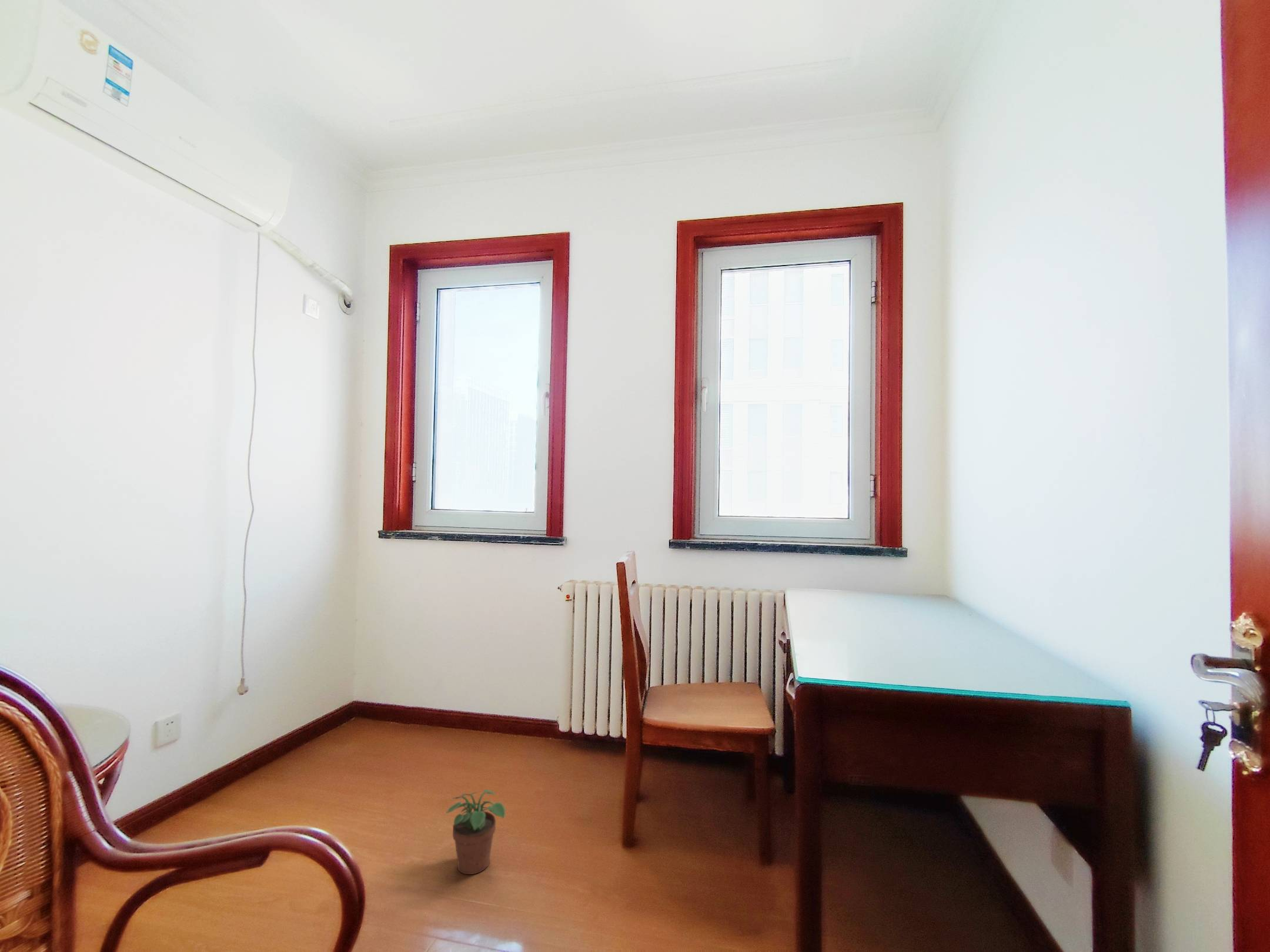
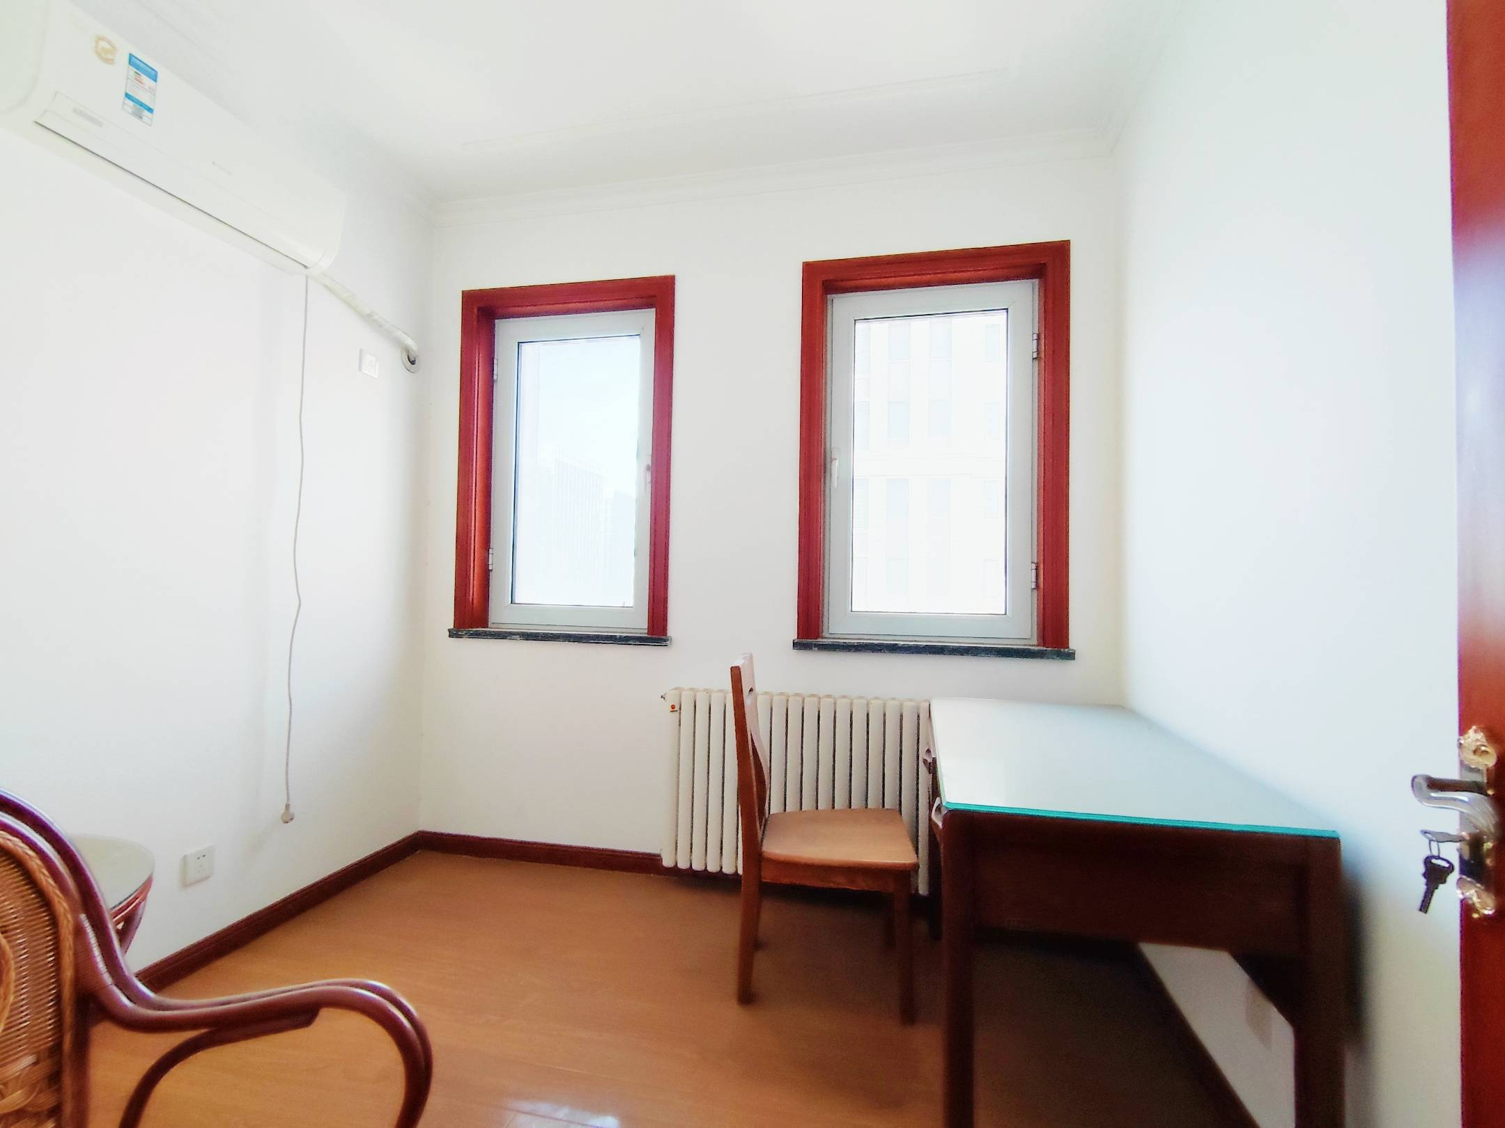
- potted plant (477, 831)
